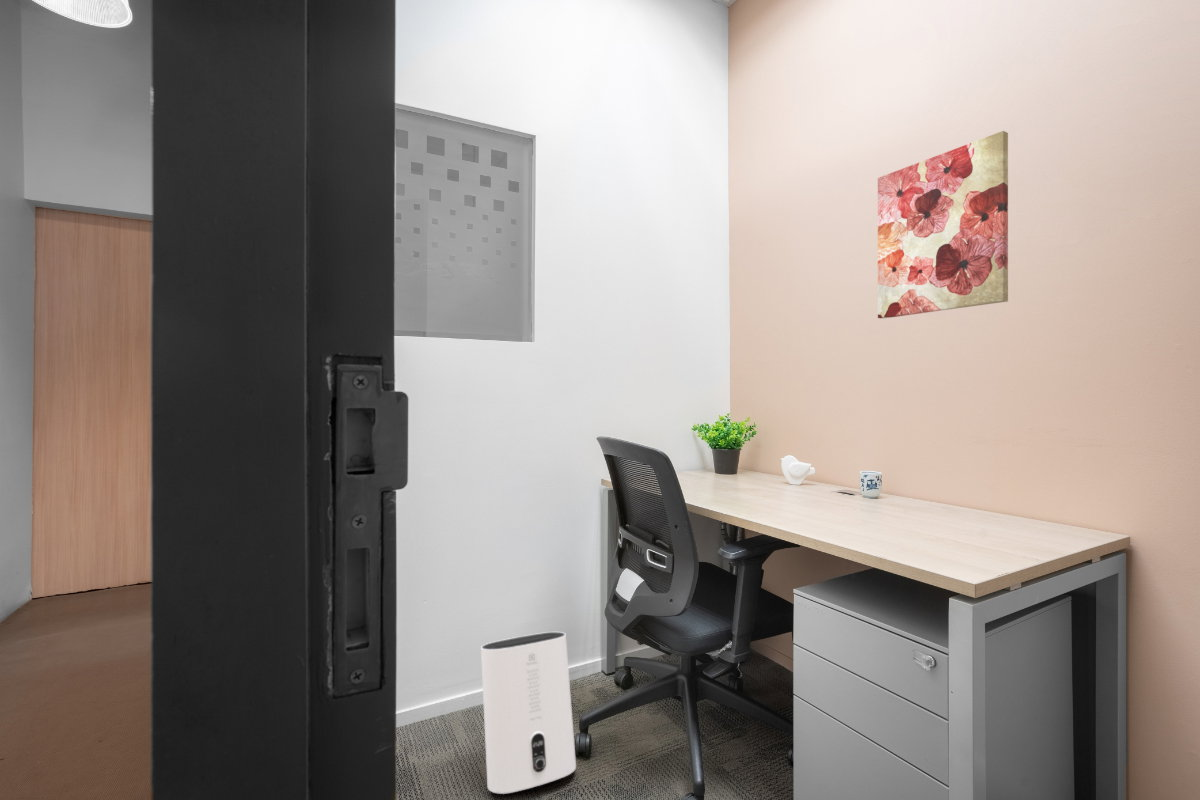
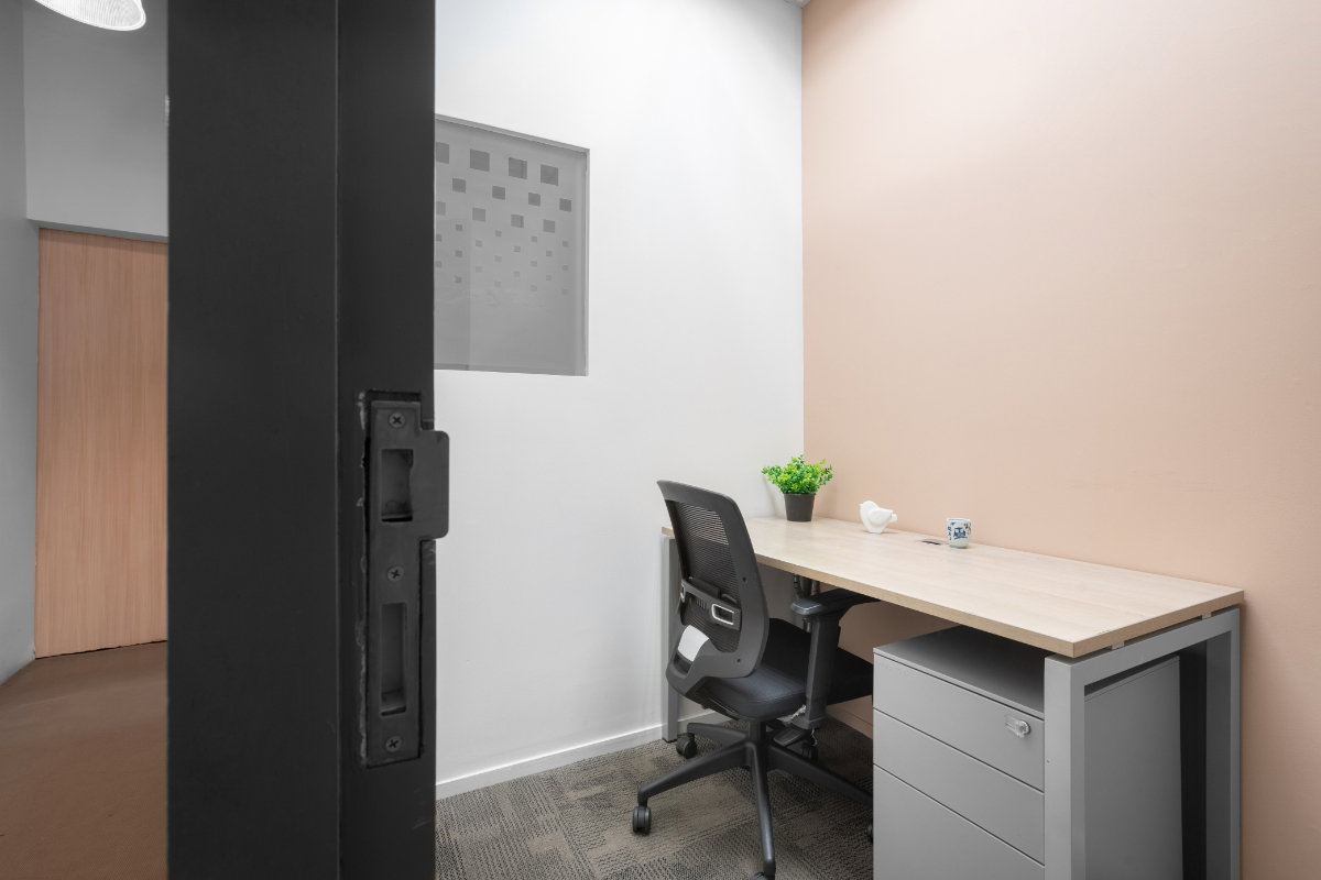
- air purifier (528, 706)
- wall art (936, 233)
